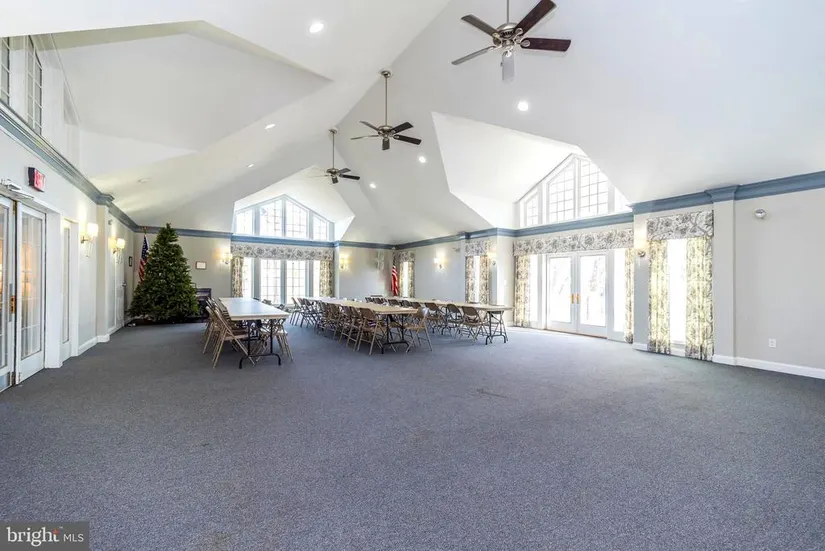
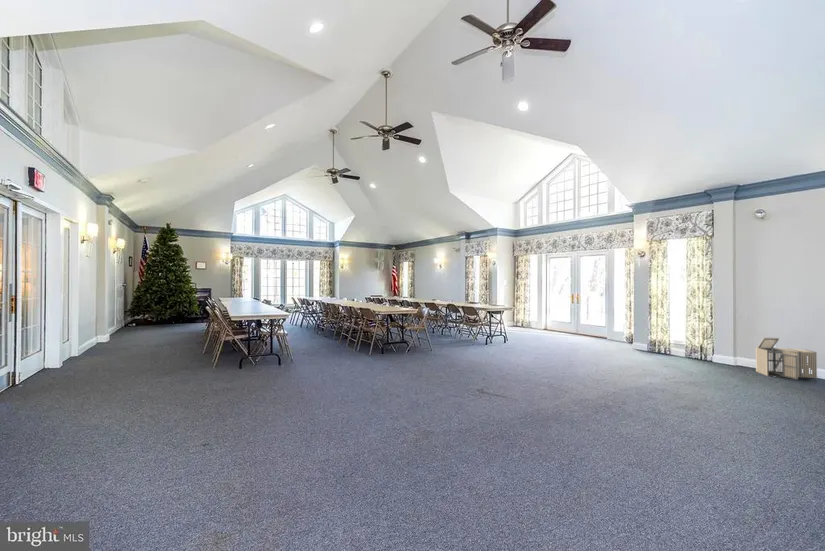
+ storage bin (785, 356)
